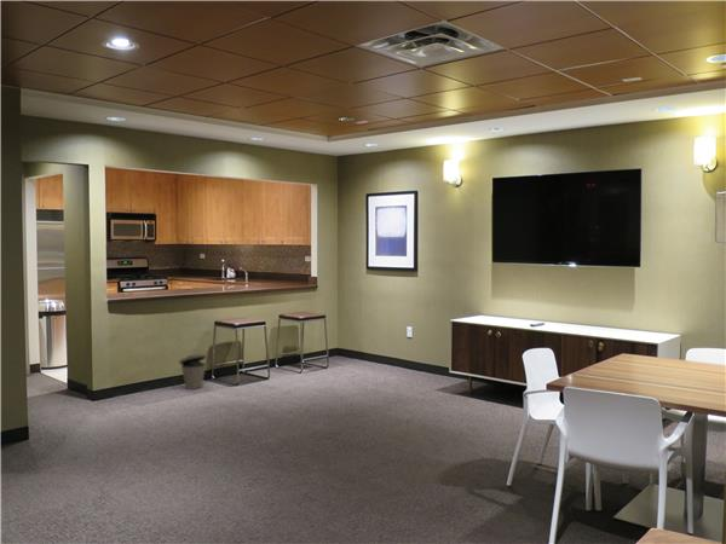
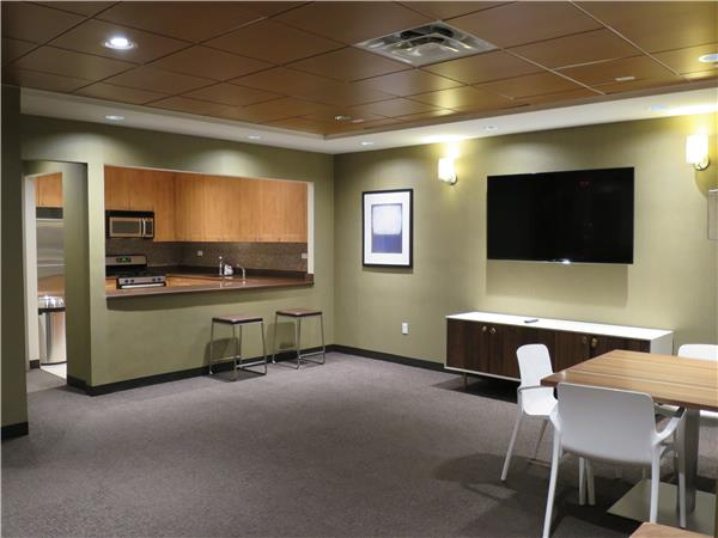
- trash can (192, 370)
